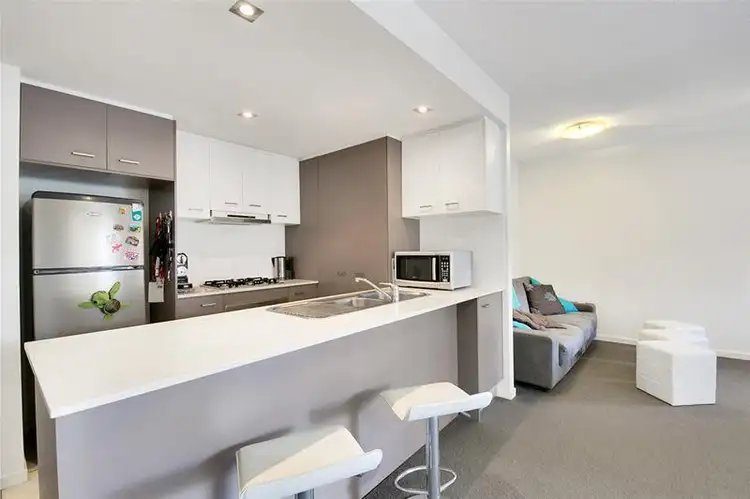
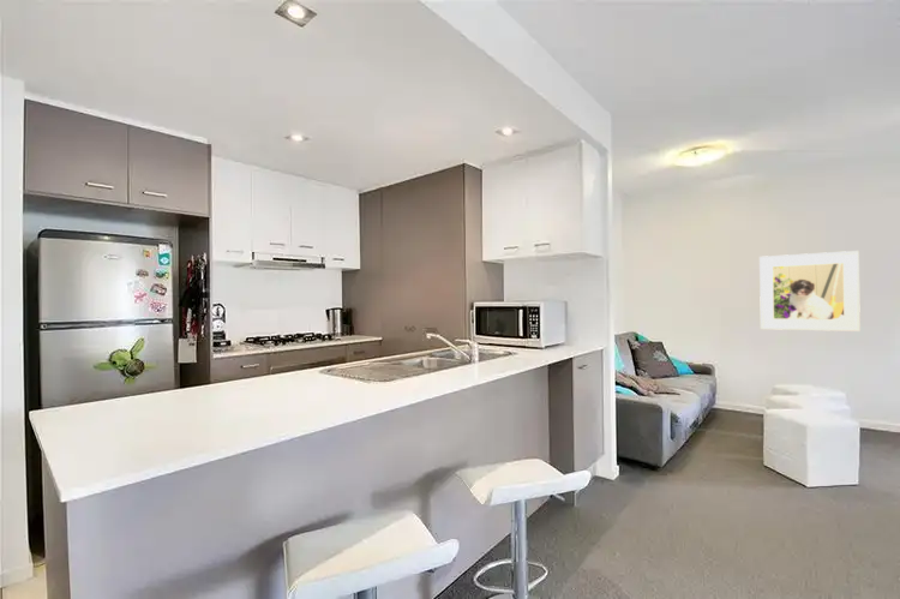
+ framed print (806, 292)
